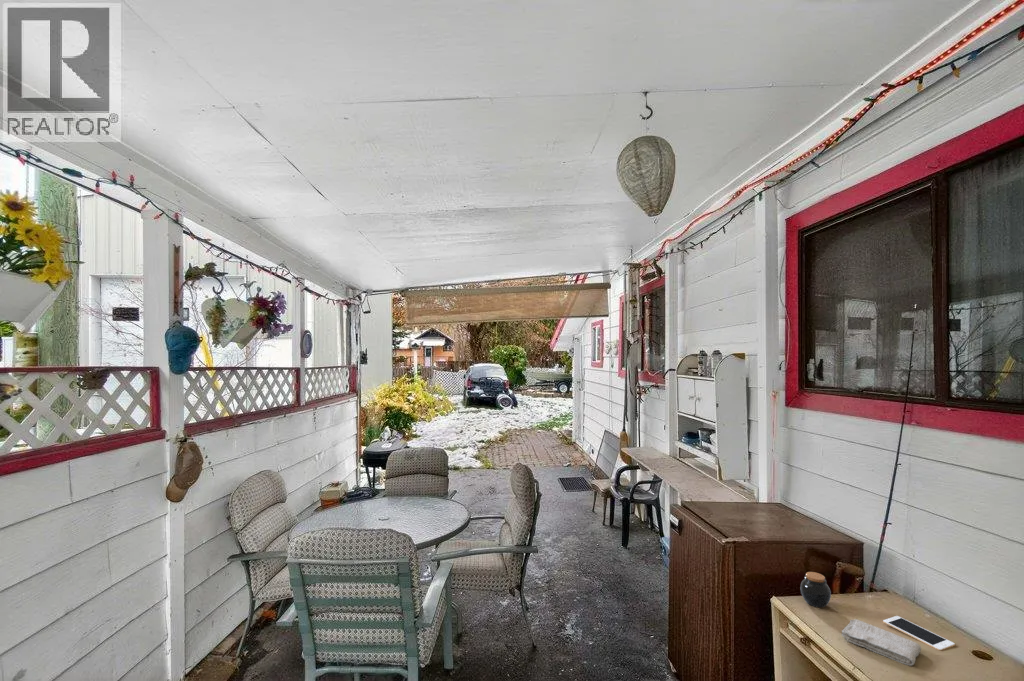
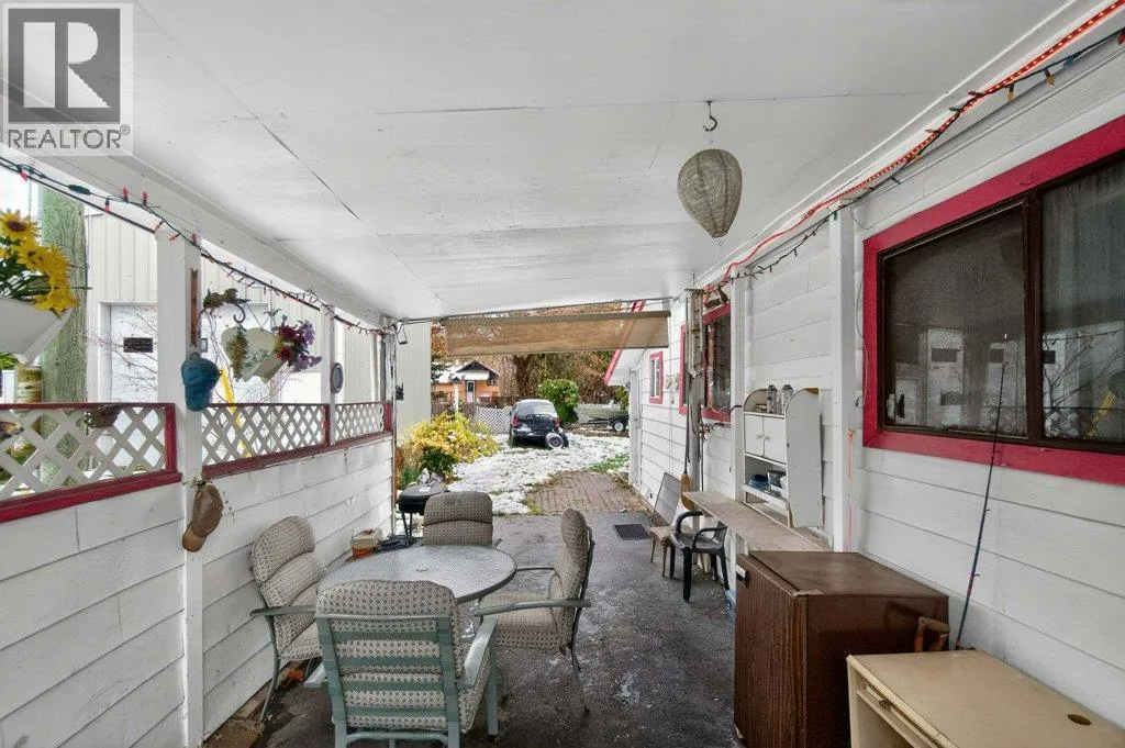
- washcloth (880, 640)
- cell phone (917, 632)
- jar (815, 589)
